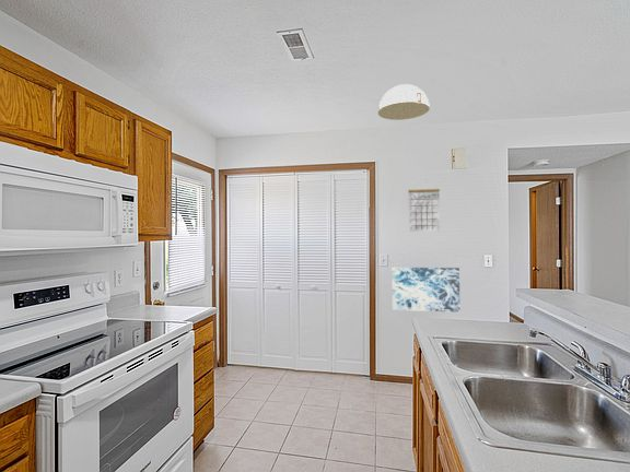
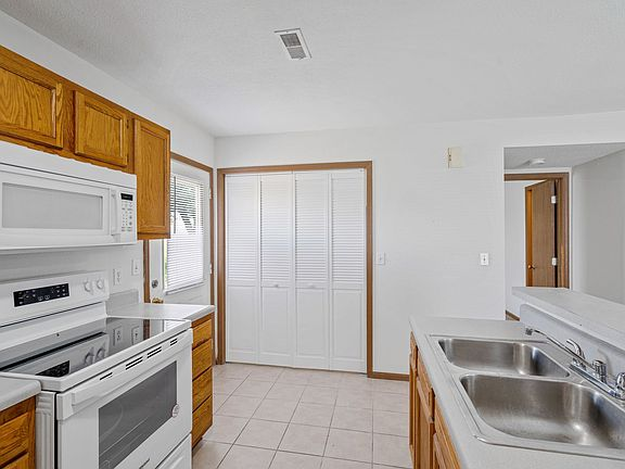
- calendar (423, 205)
- wall art (424, 288)
- ceiling light (402, 98)
